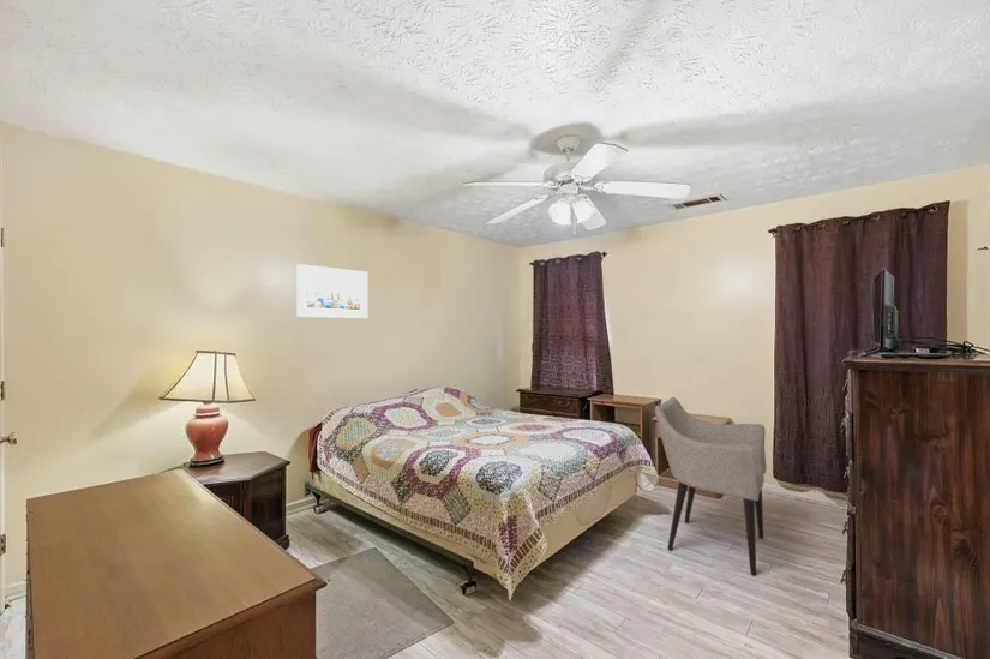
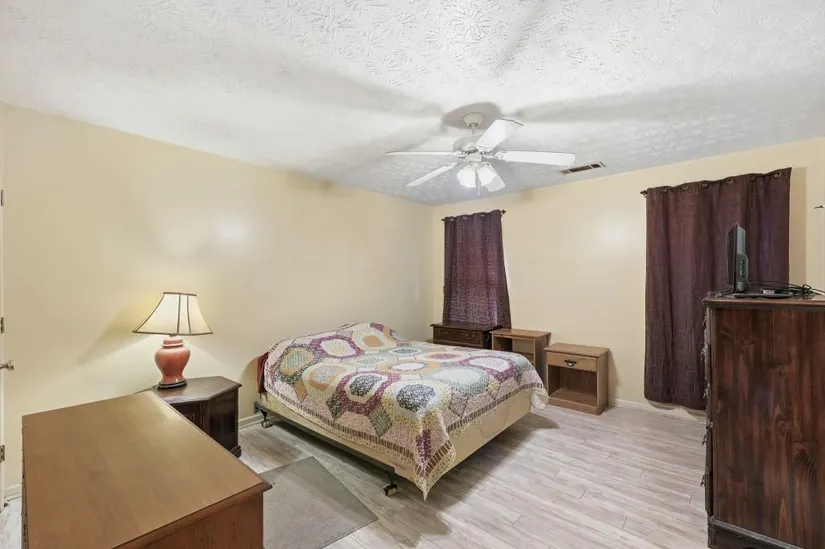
- armchair (707, 473)
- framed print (334, 292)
